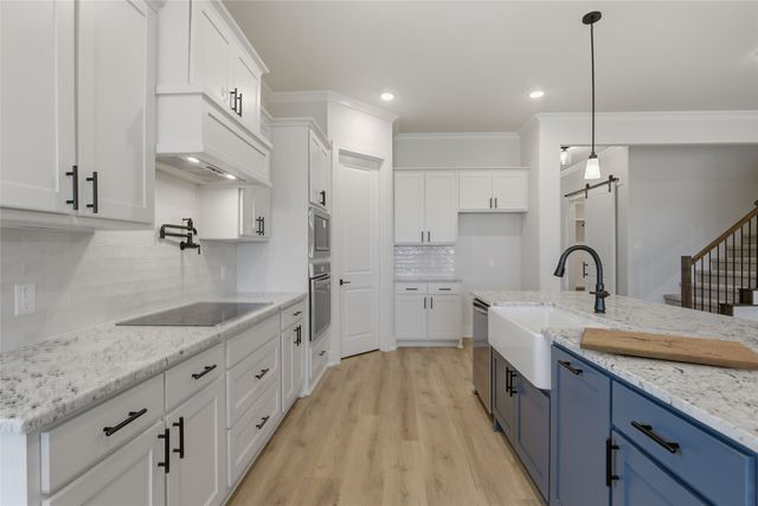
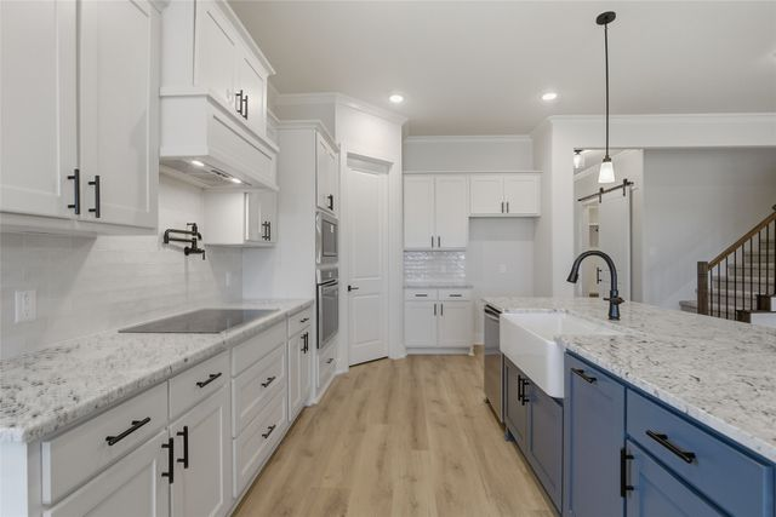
- cutting board (661, 345)
